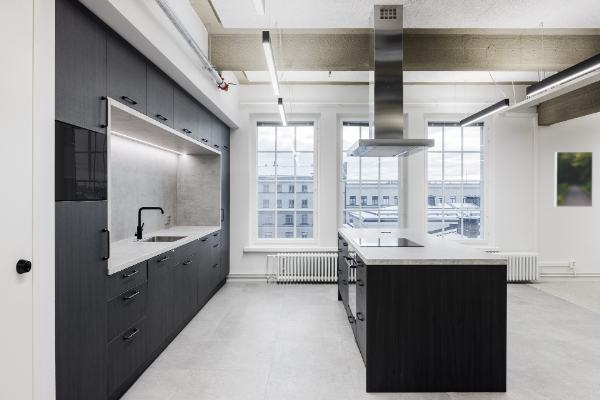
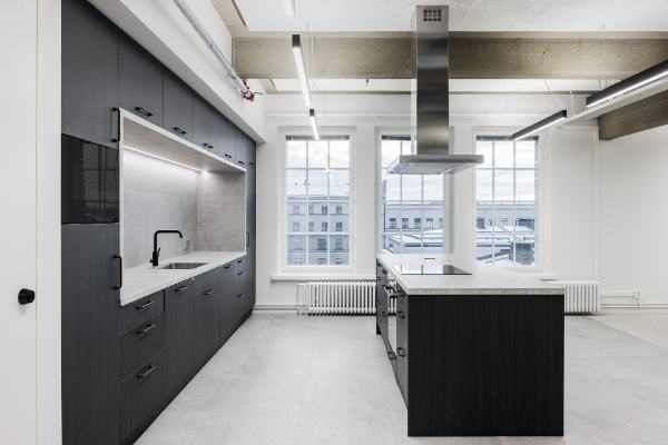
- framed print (573, 179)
